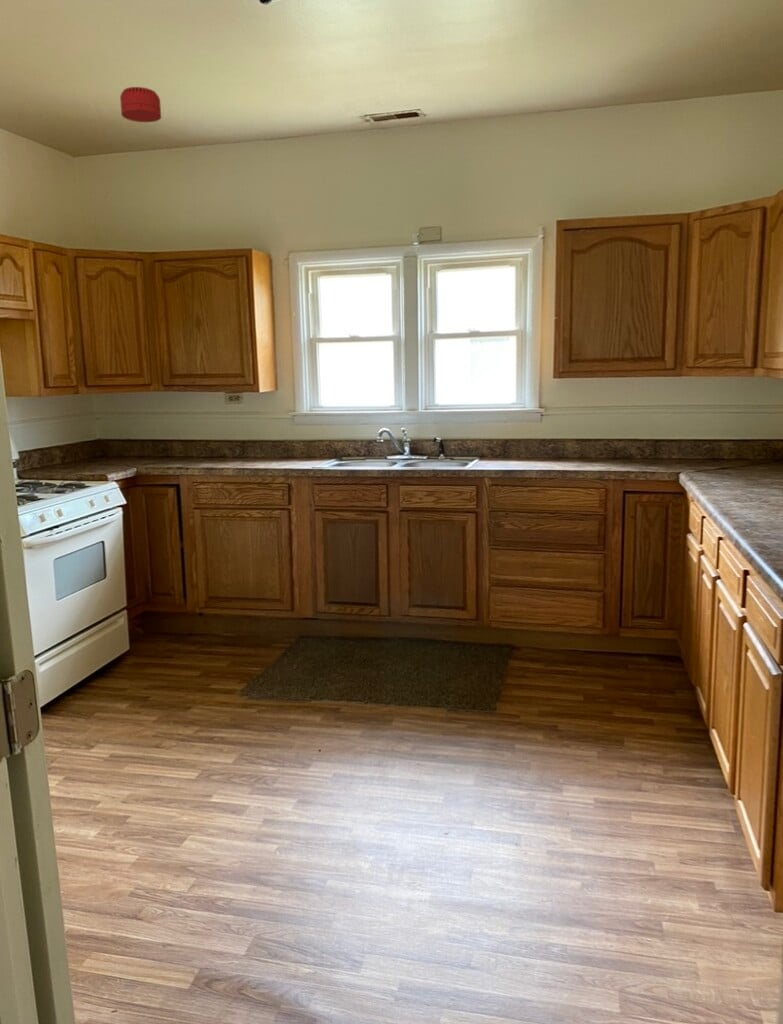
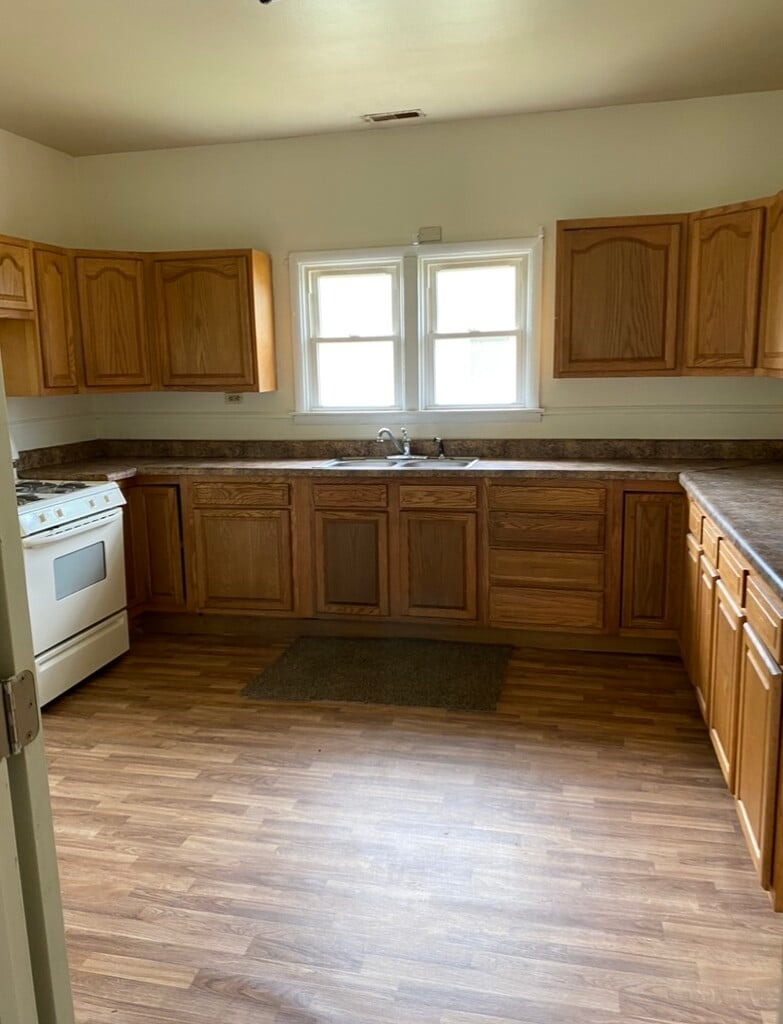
- smoke detector (140, 104)
